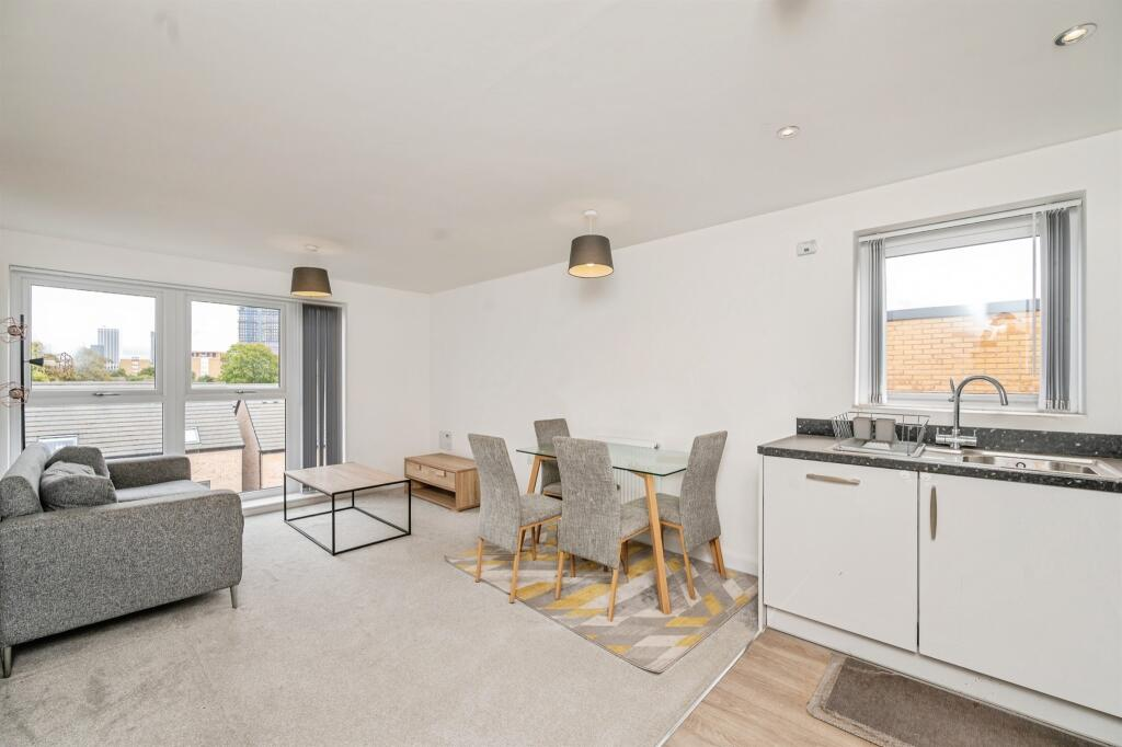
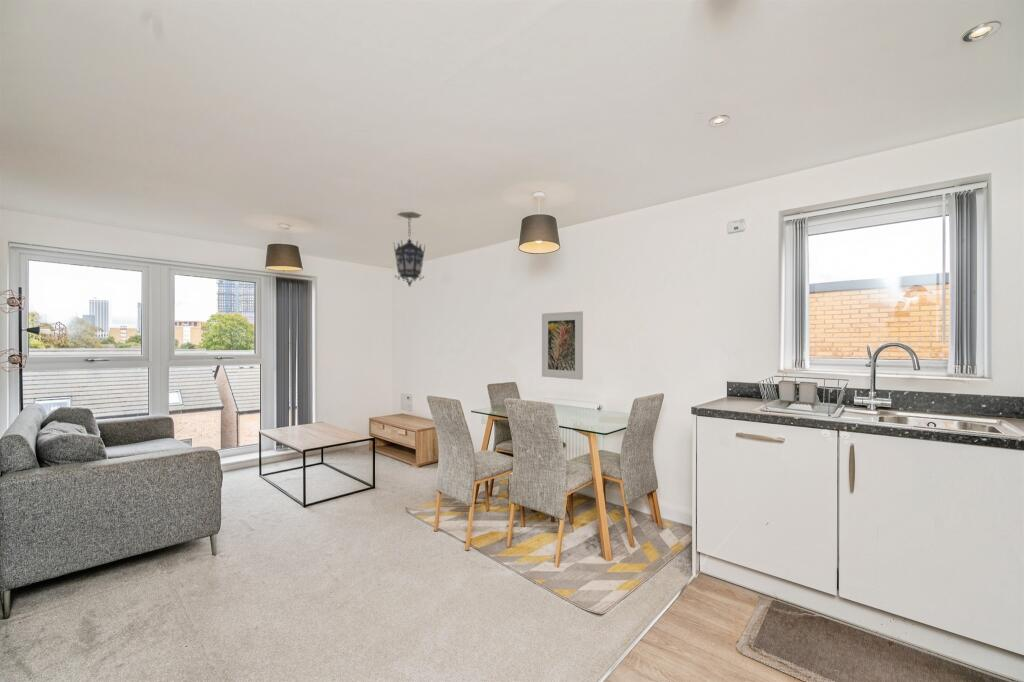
+ hanging lantern (409, 251)
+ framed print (561, 345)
